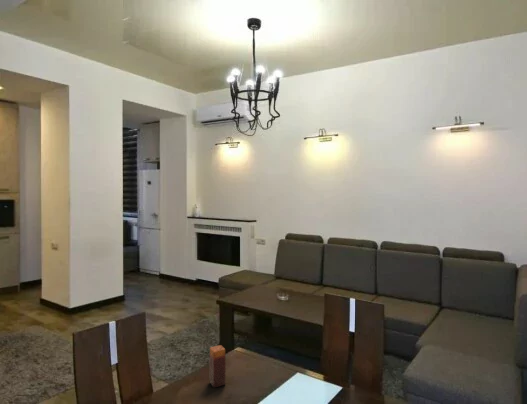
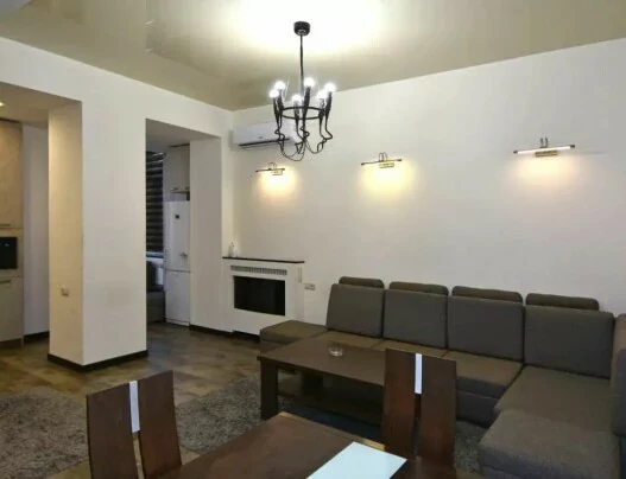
- candle (217, 365)
